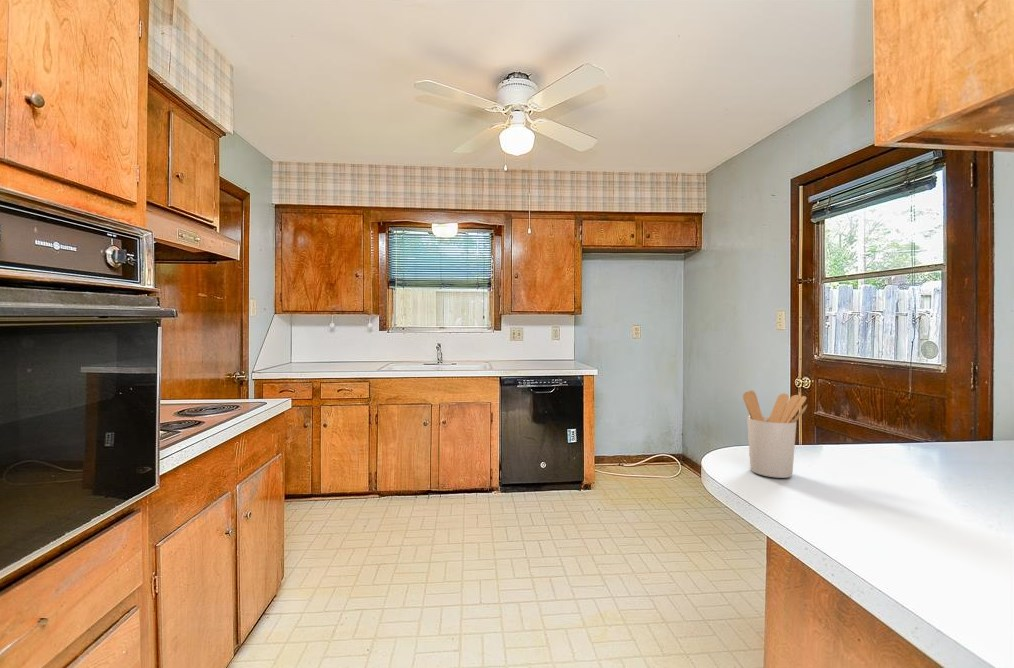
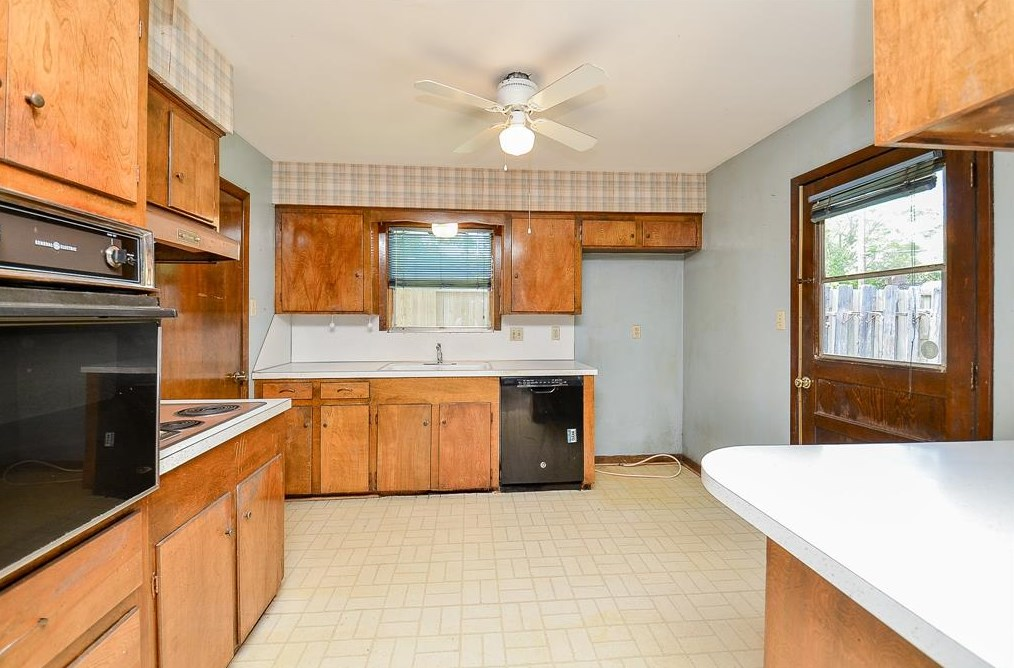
- utensil holder (777, 431)
